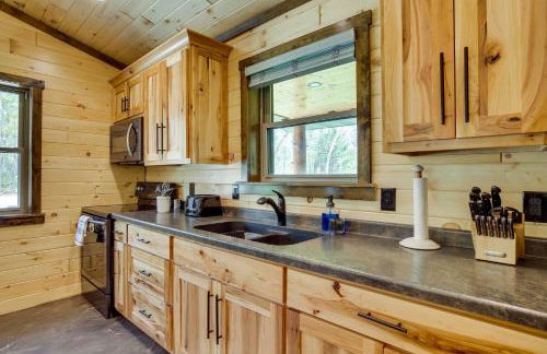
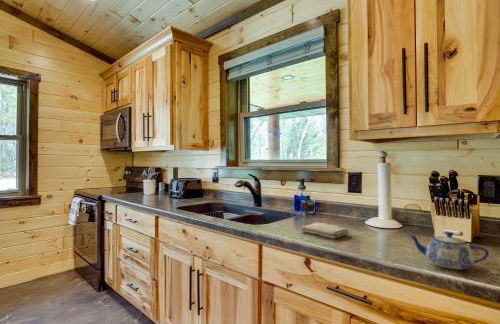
+ washcloth (324, 229)
+ teapot (445, 247)
